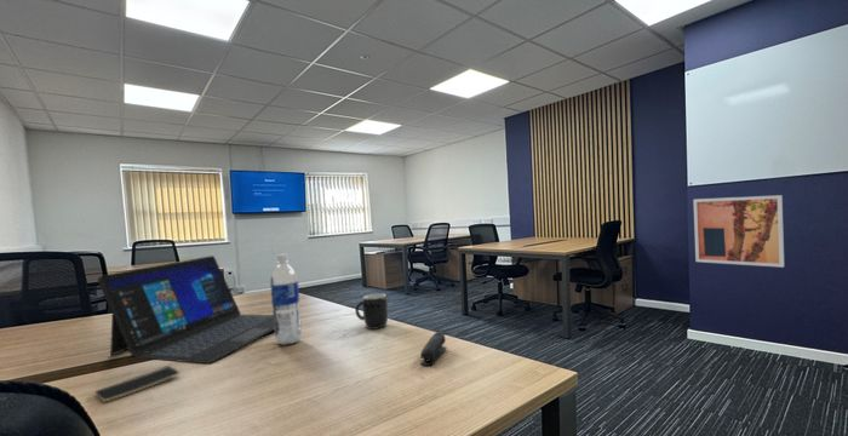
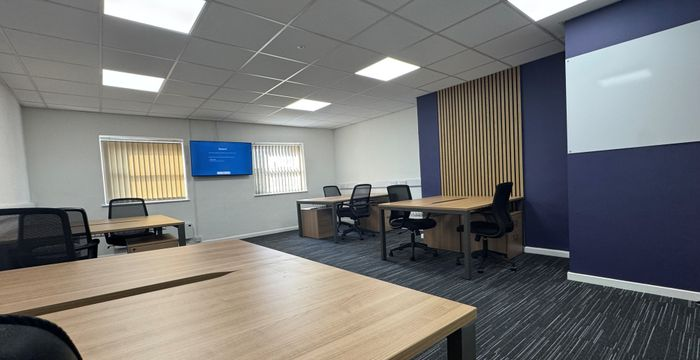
- mug (371, 310)
- stapler (434, 346)
- water bottle (285, 298)
- smartphone (139, 383)
- laptop (211, 298)
- wall art (735, 230)
